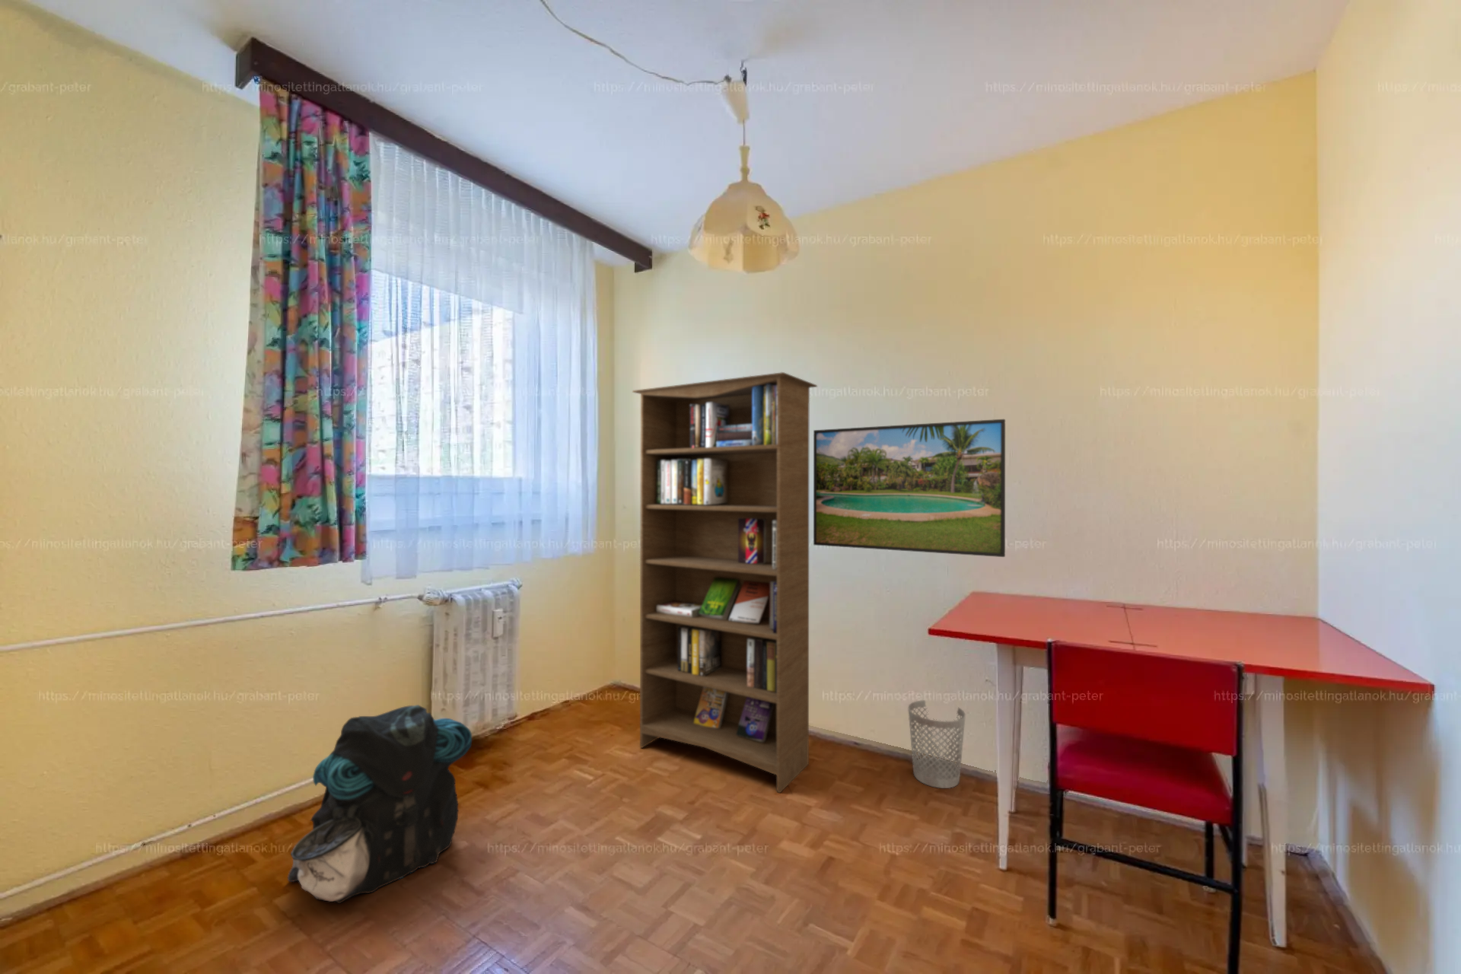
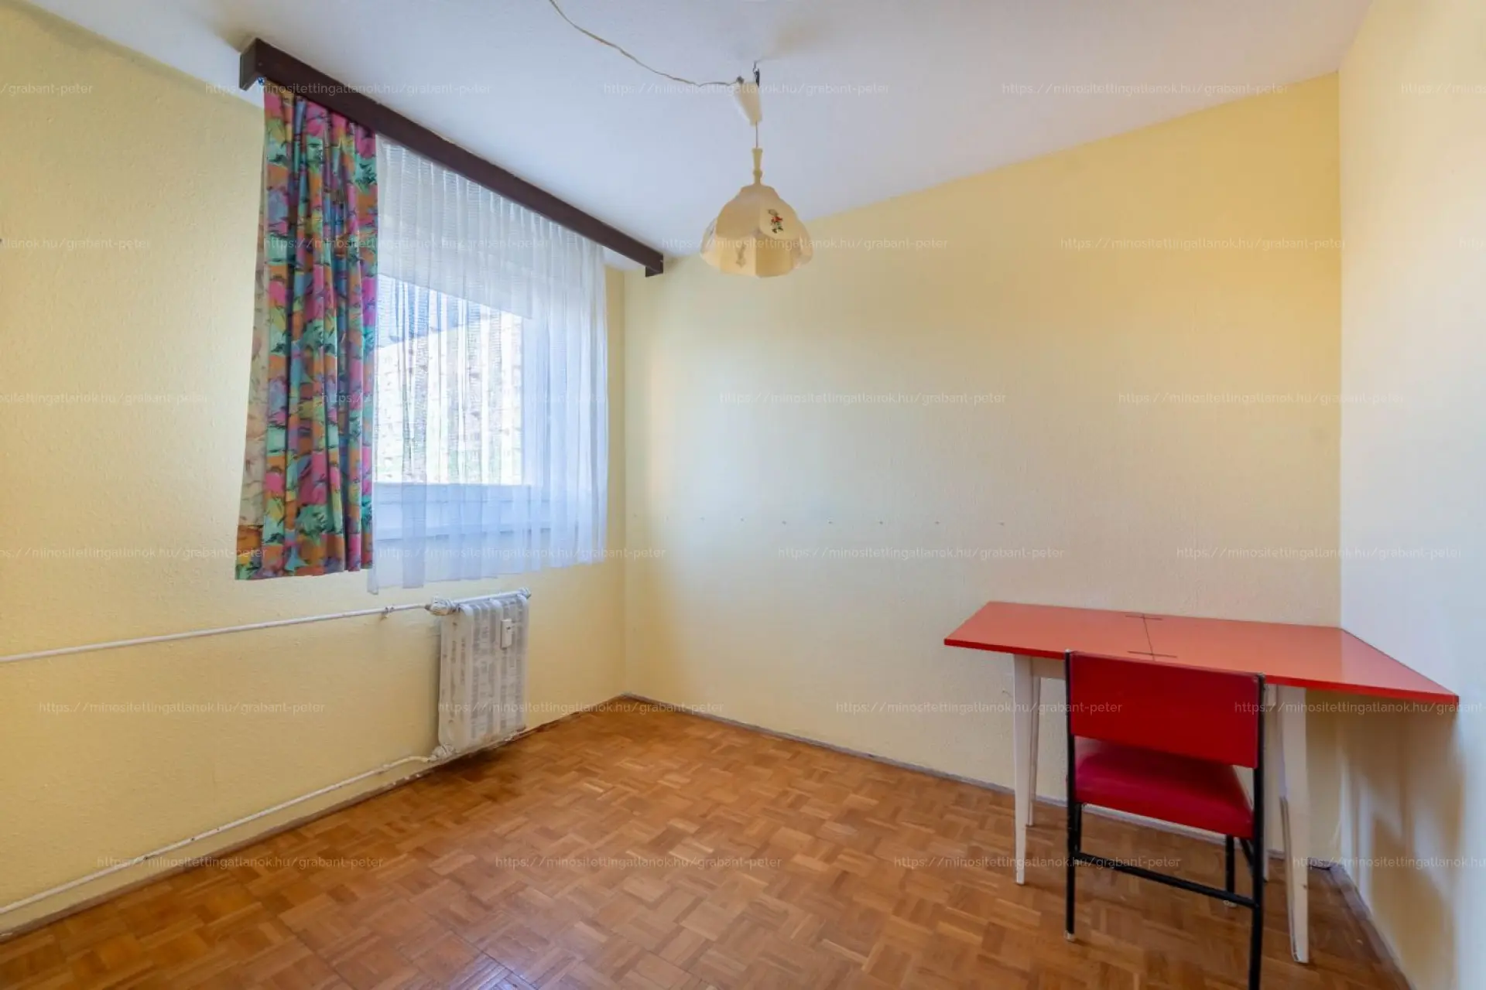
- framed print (900, 488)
- wastebasket (935, 744)
- backpack (385, 789)
- bookcase (722, 572)
